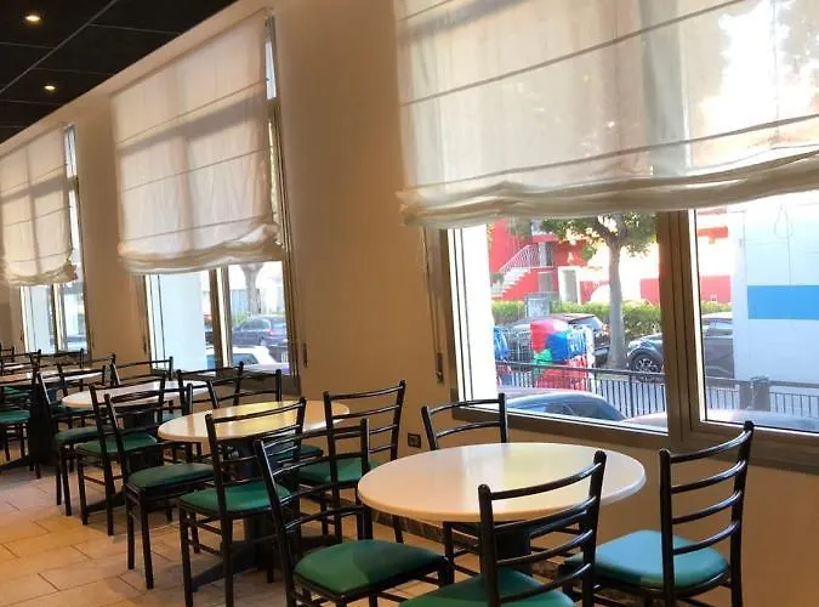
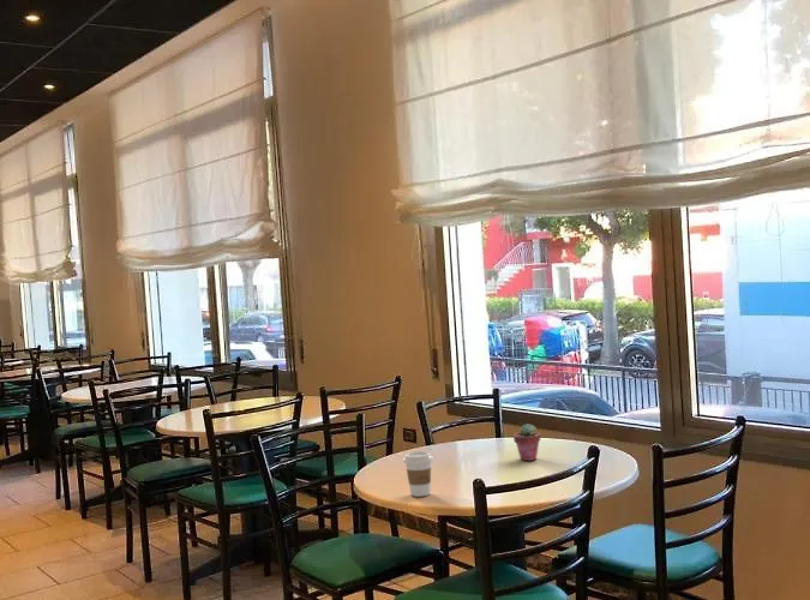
+ coffee cup (419, 473)
+ potted succulent (527, 440)
